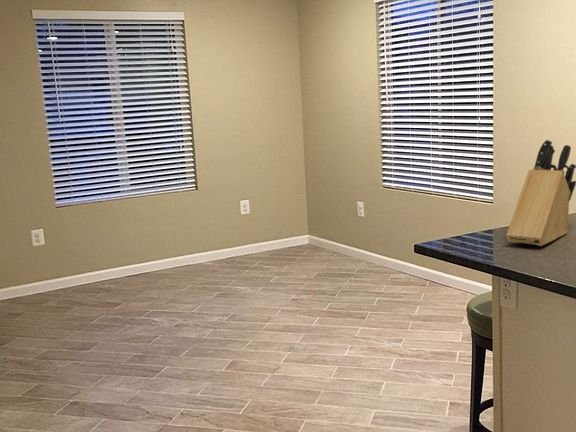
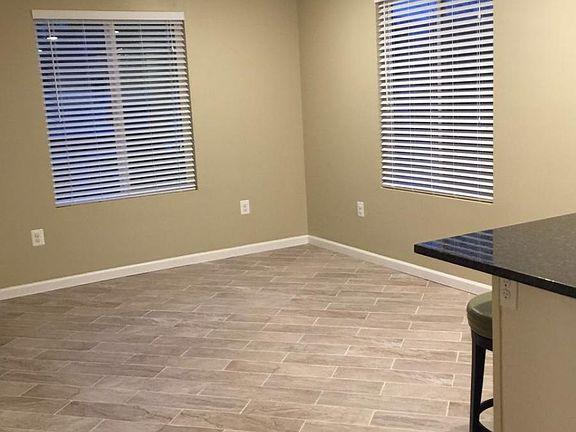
- knife block (543, 189)
